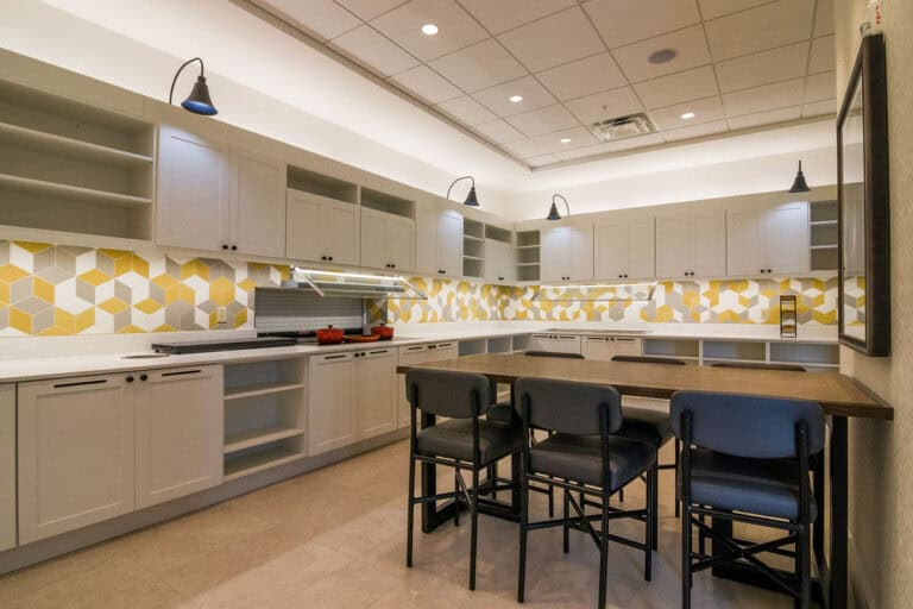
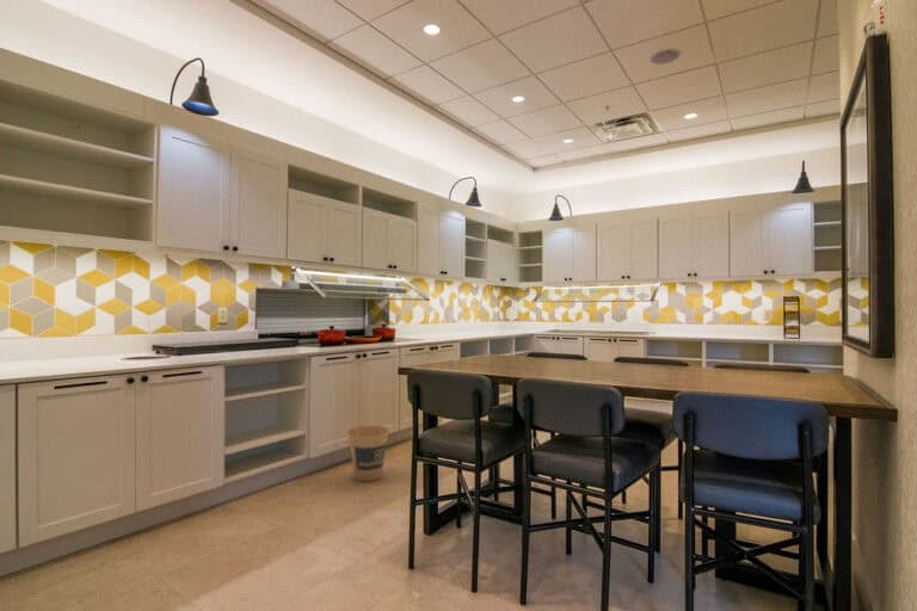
+ trash can (368, 453)
